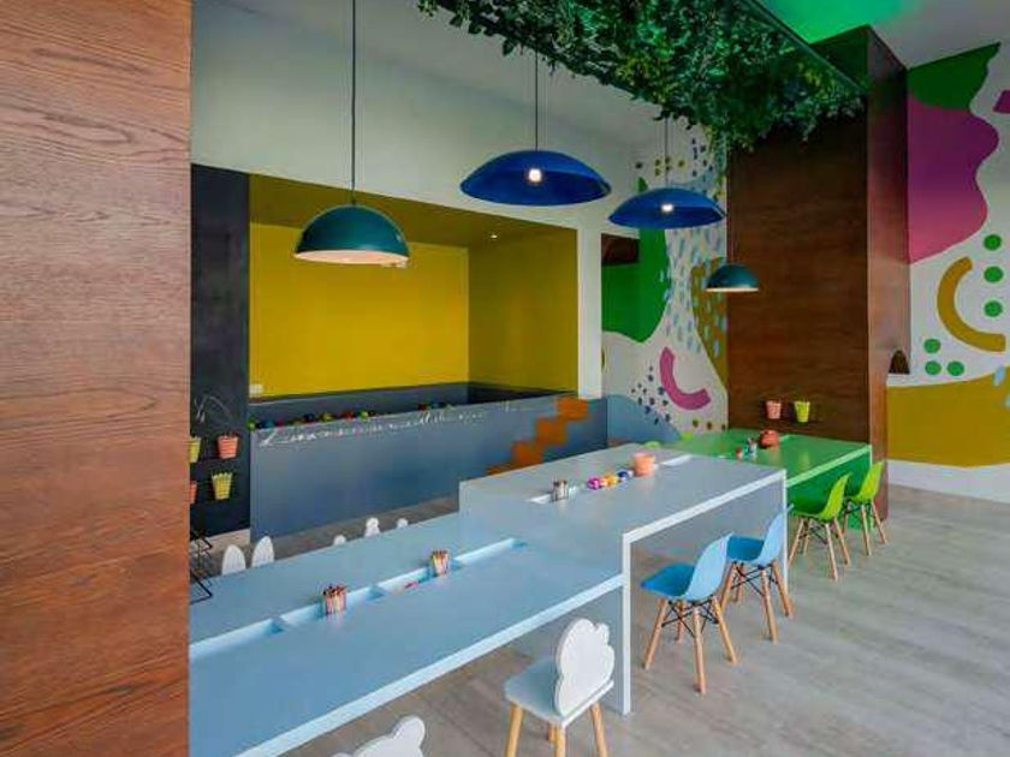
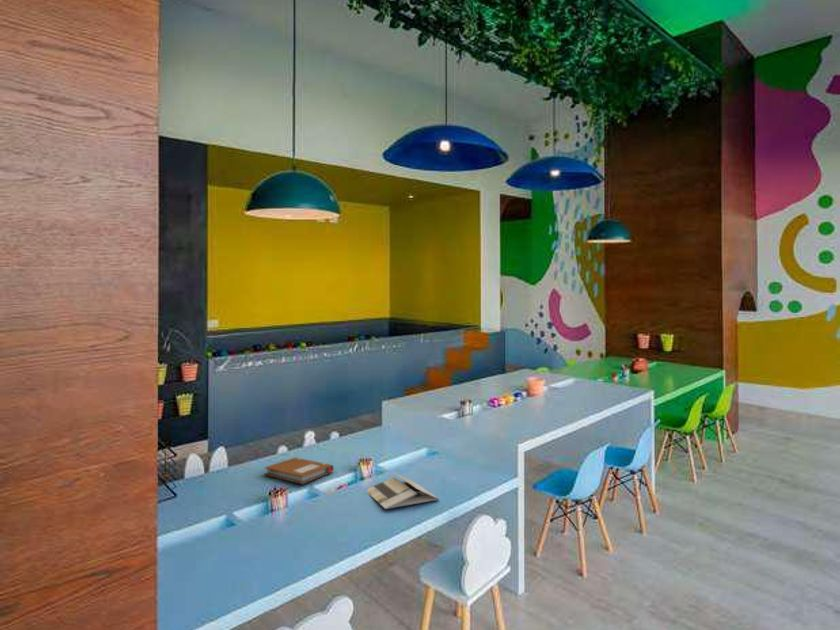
+ notebook (300, 469)
+ brochure (401, 487)
